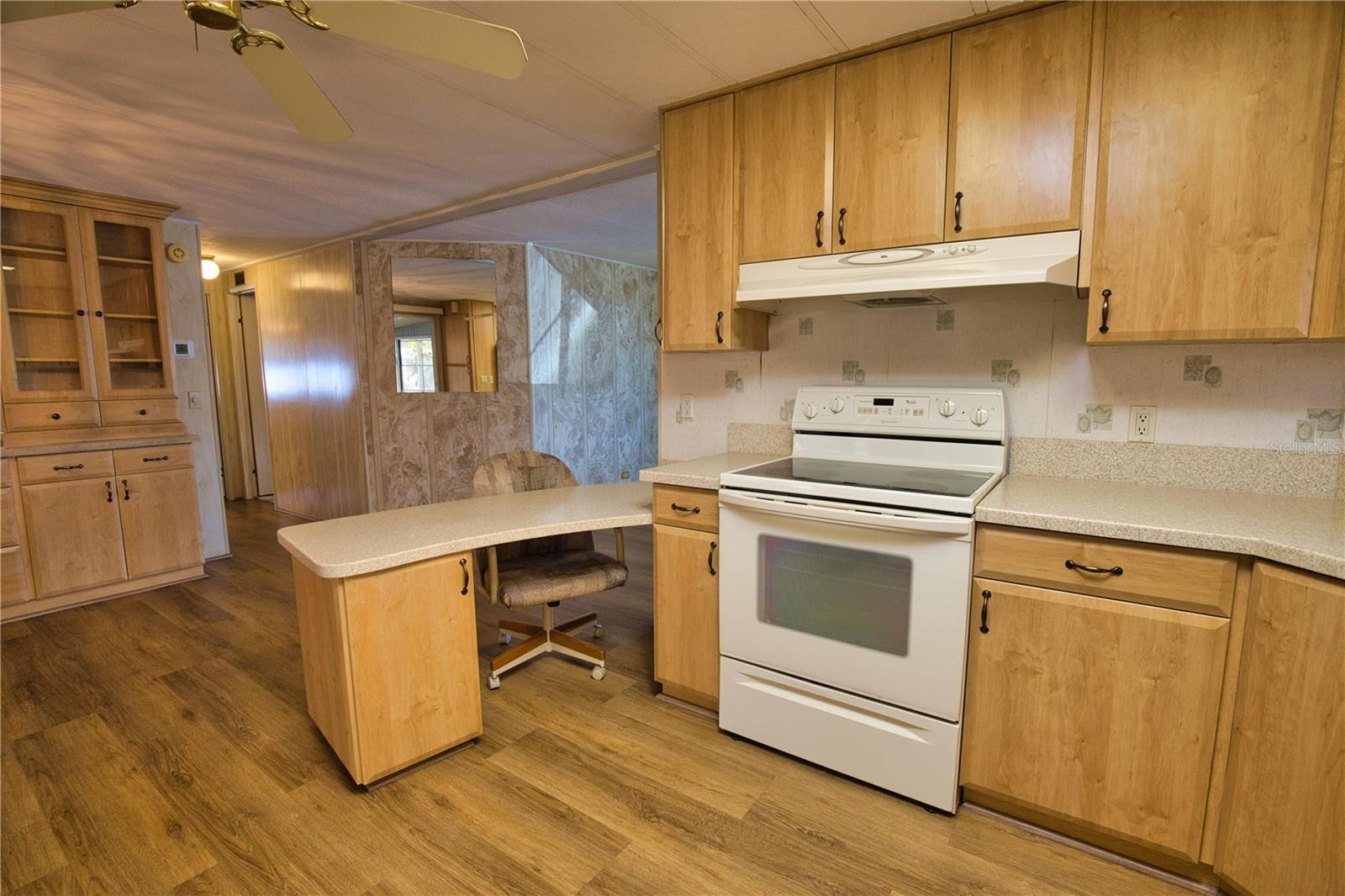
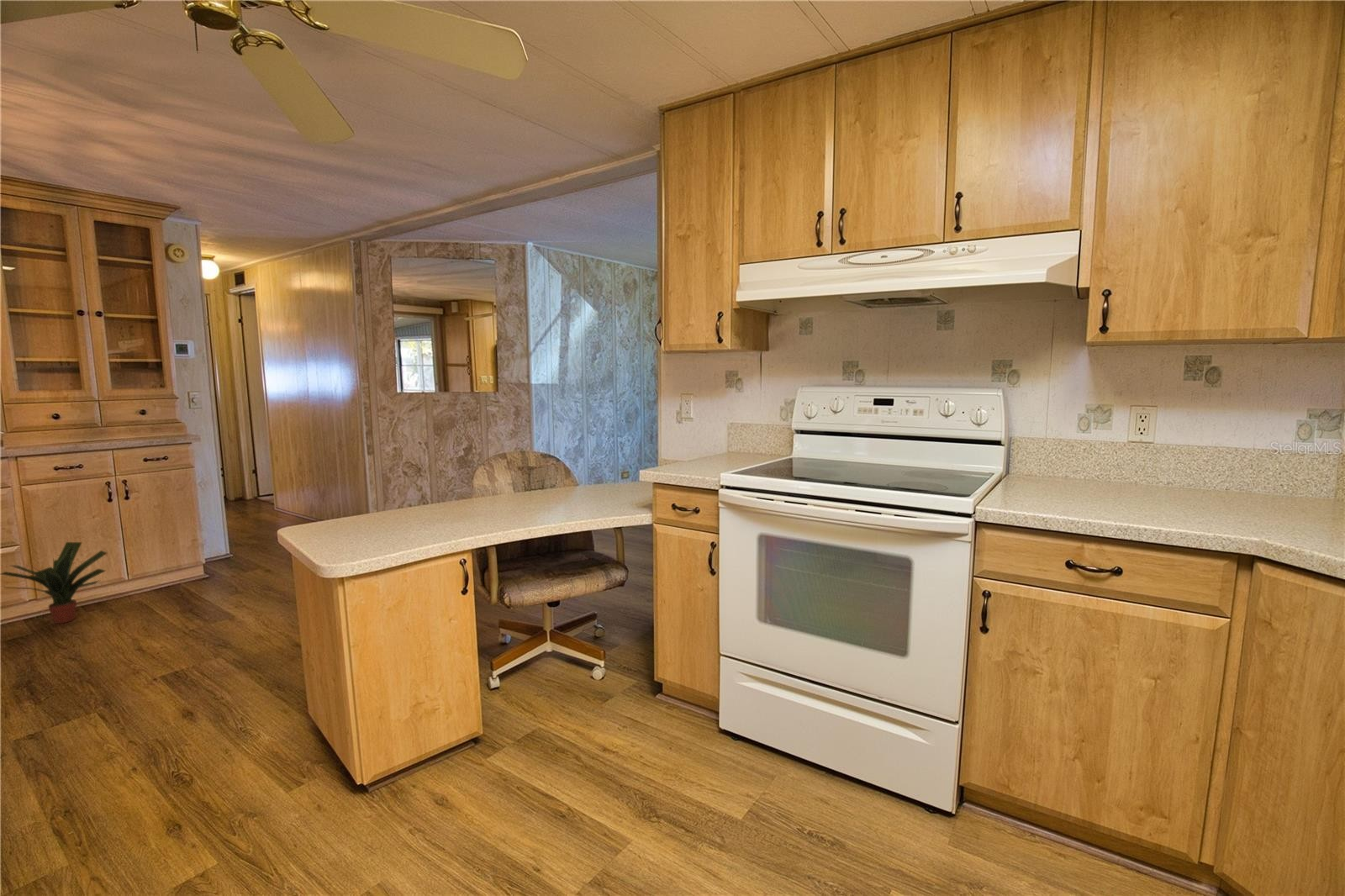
+ potted plant (51, 582)
